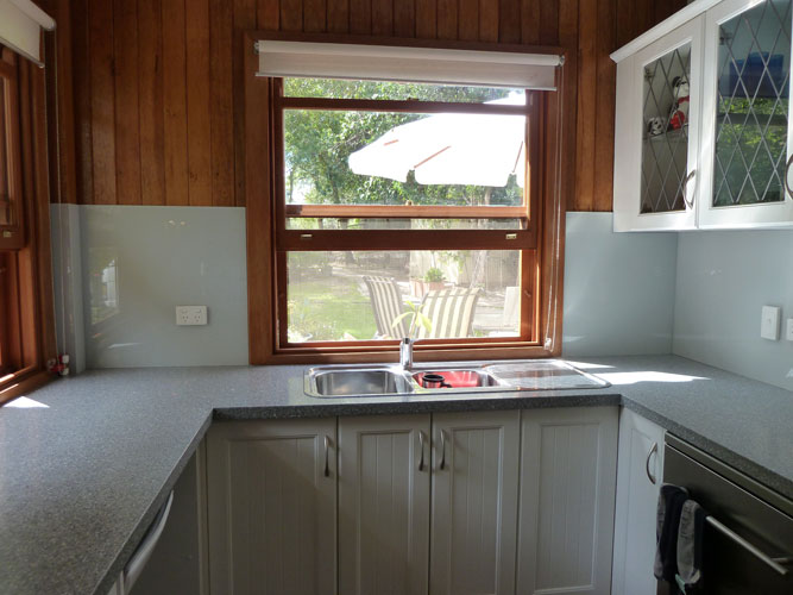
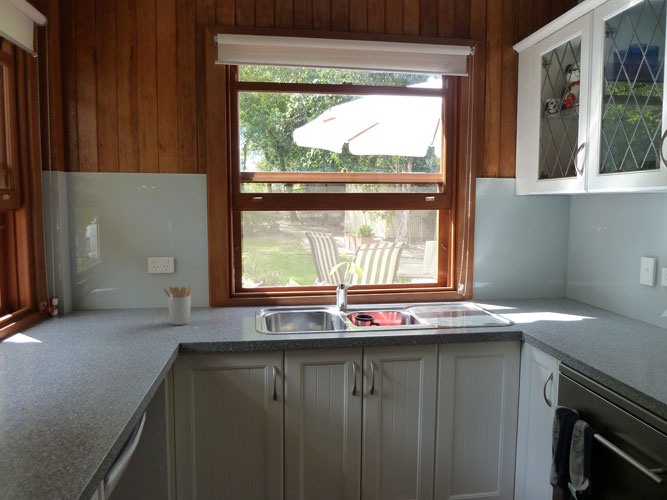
+ utensil holder (179, 303)
